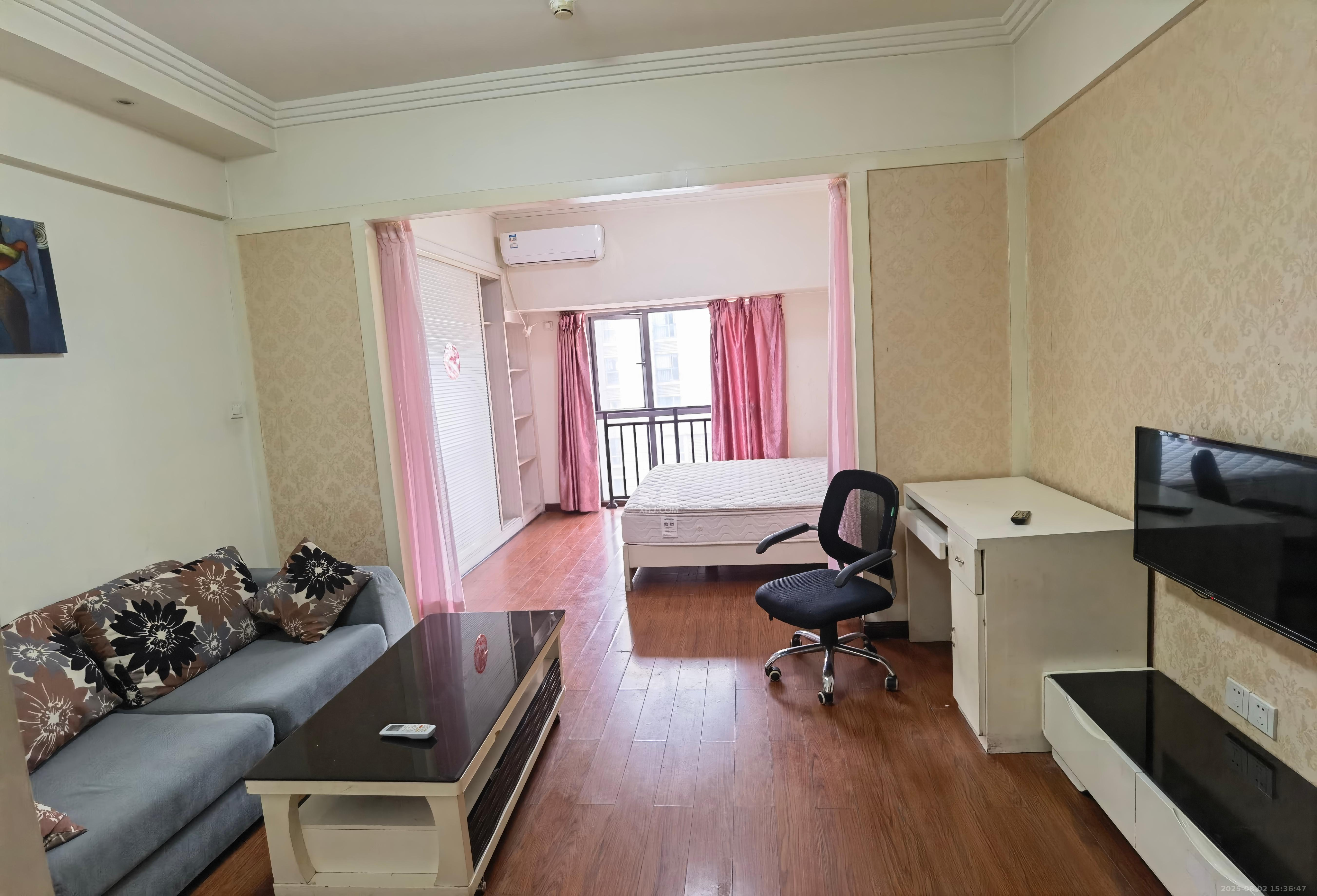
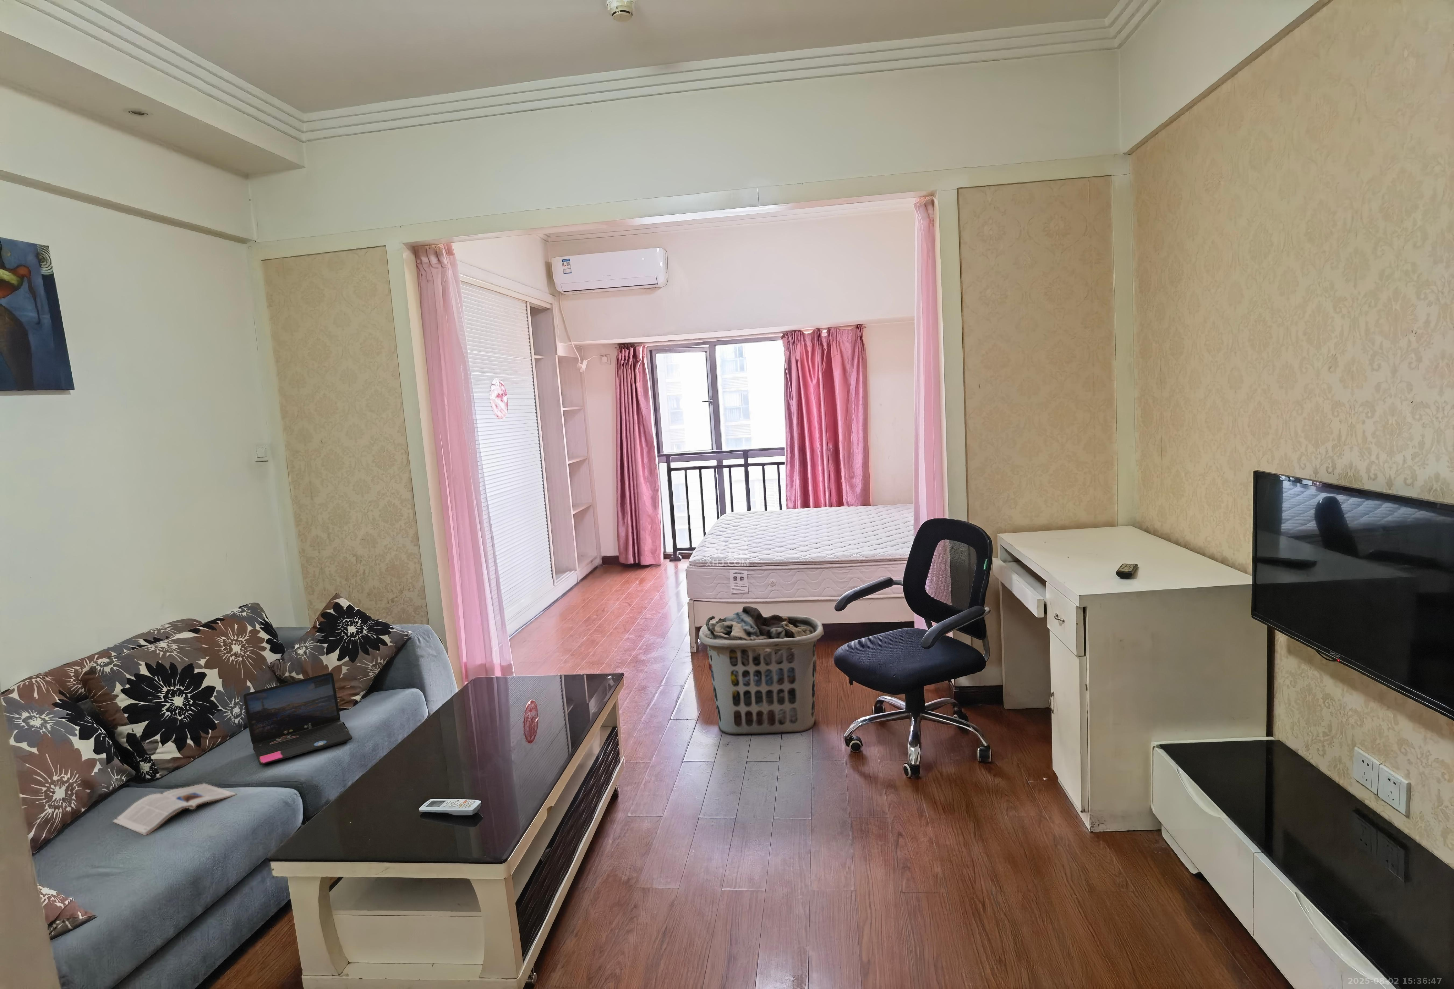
+ magazine (176, 802)
+ clothes hamper (763, 666)
+ laptop (298, 717)
